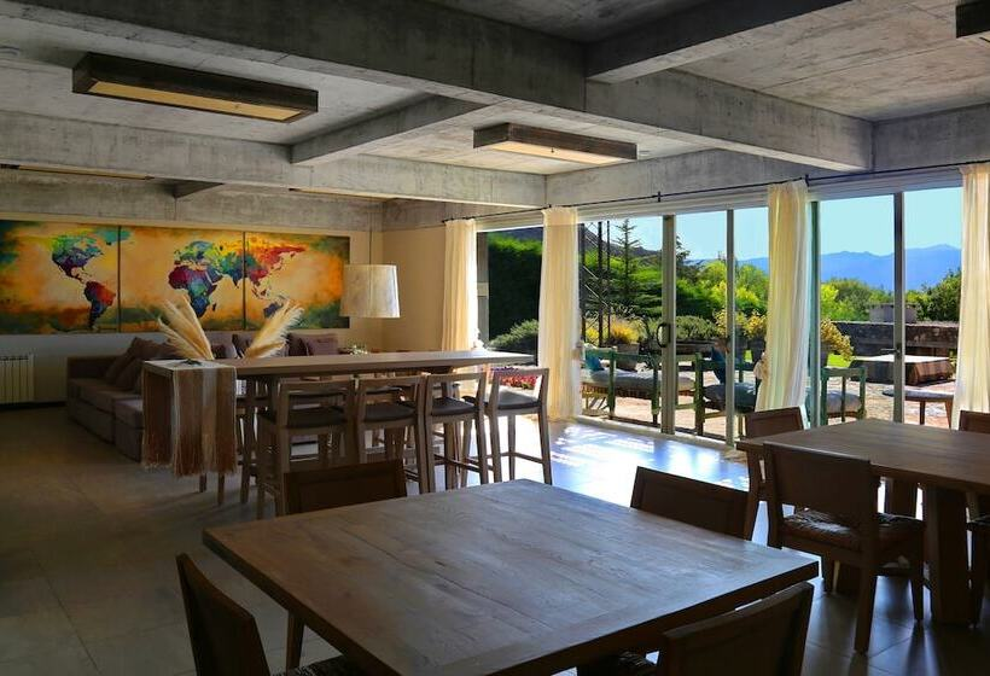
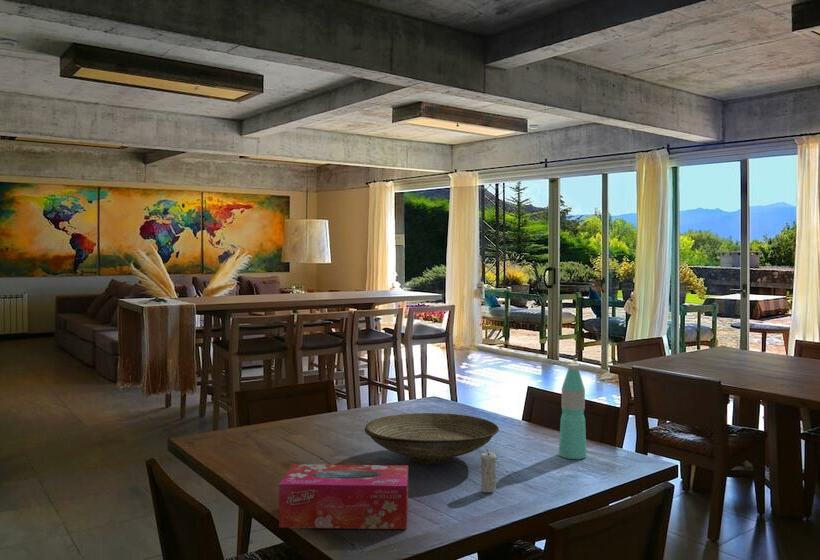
+ candle (488, 468)
+ water bottle (573, 410)
+ decorative bowl (431, 441)
+ tissue box (346, 495)
